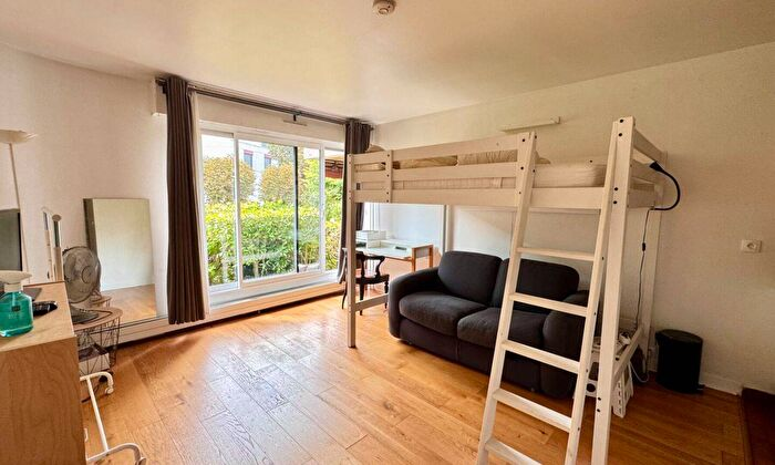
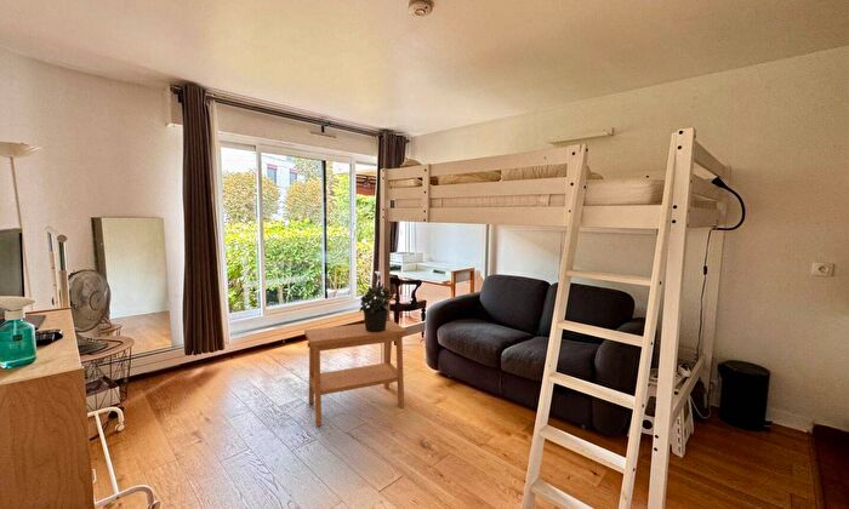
+ potted plant (377, 305)
+ side table (355, 367)
